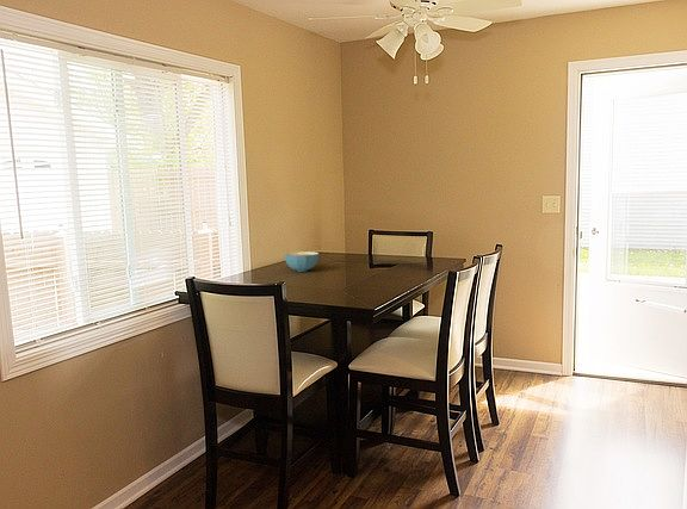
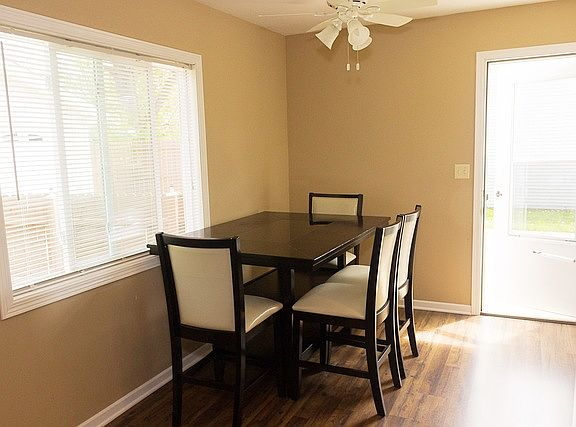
- cereal bowl (302, 262)
